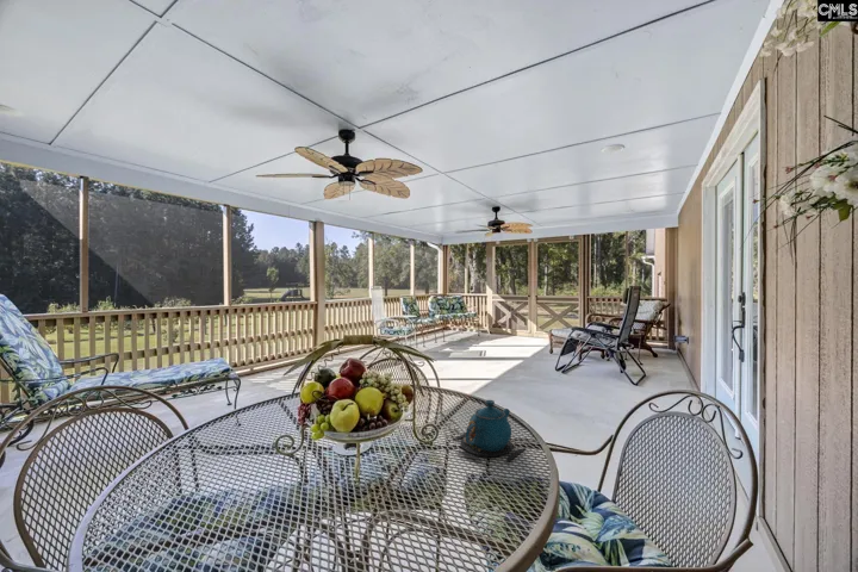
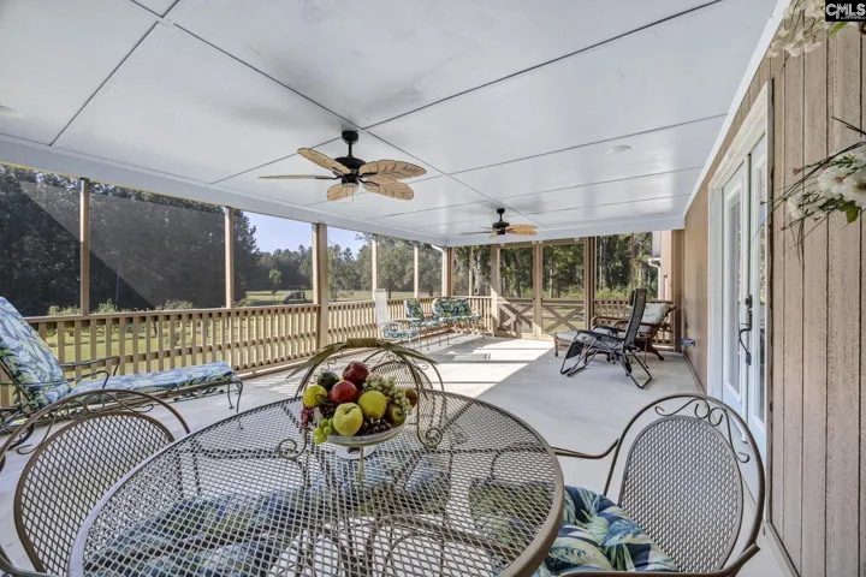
- teapot (486, 423)
